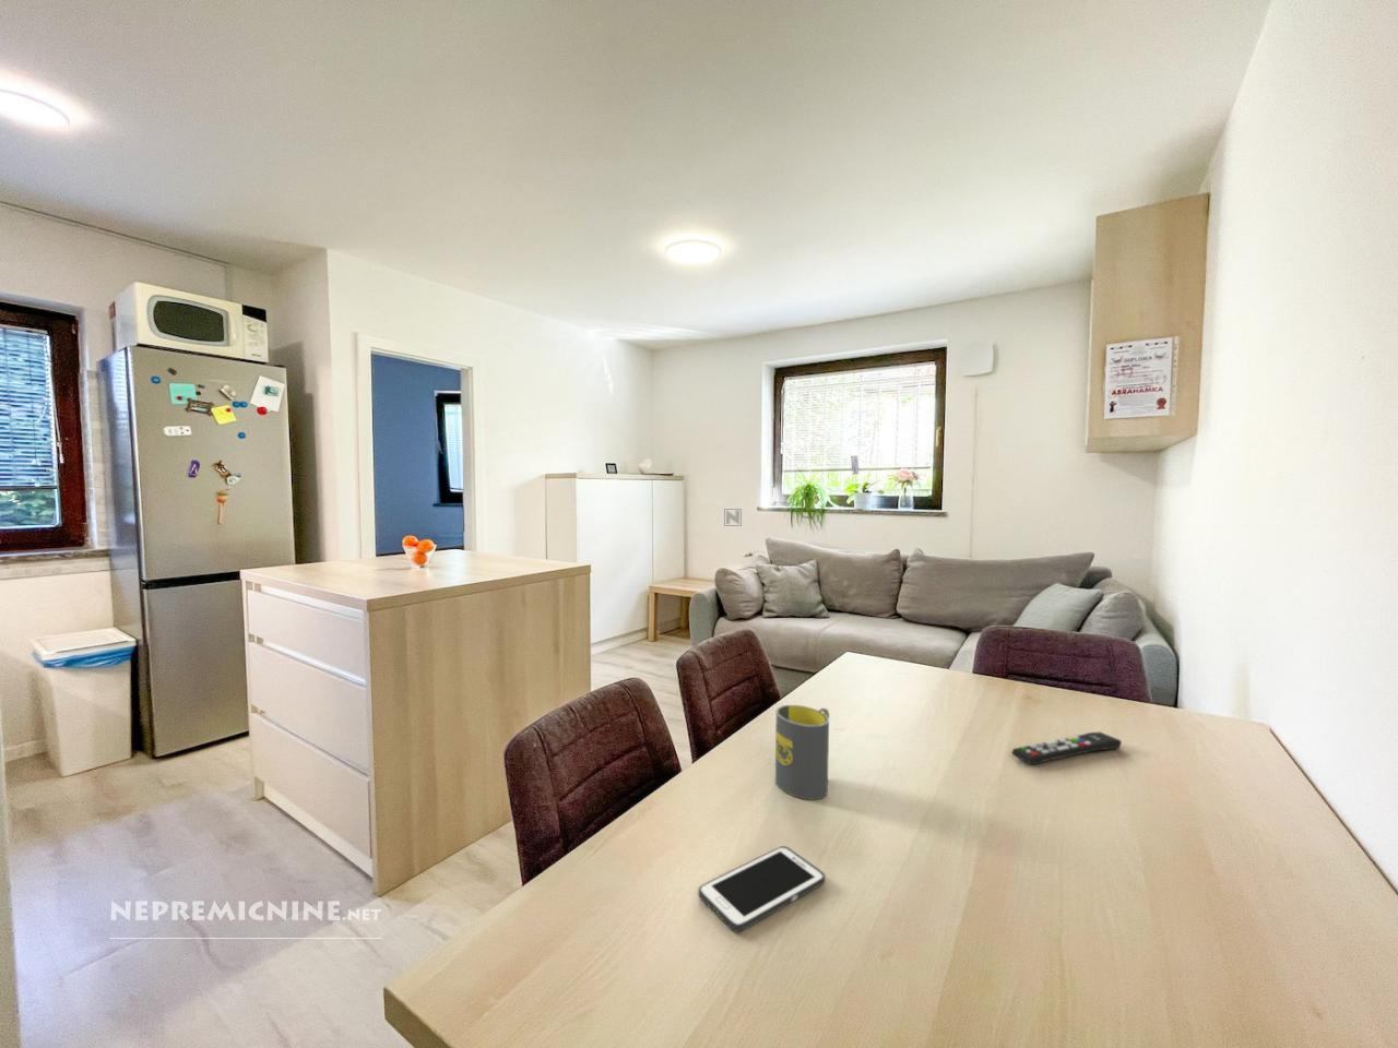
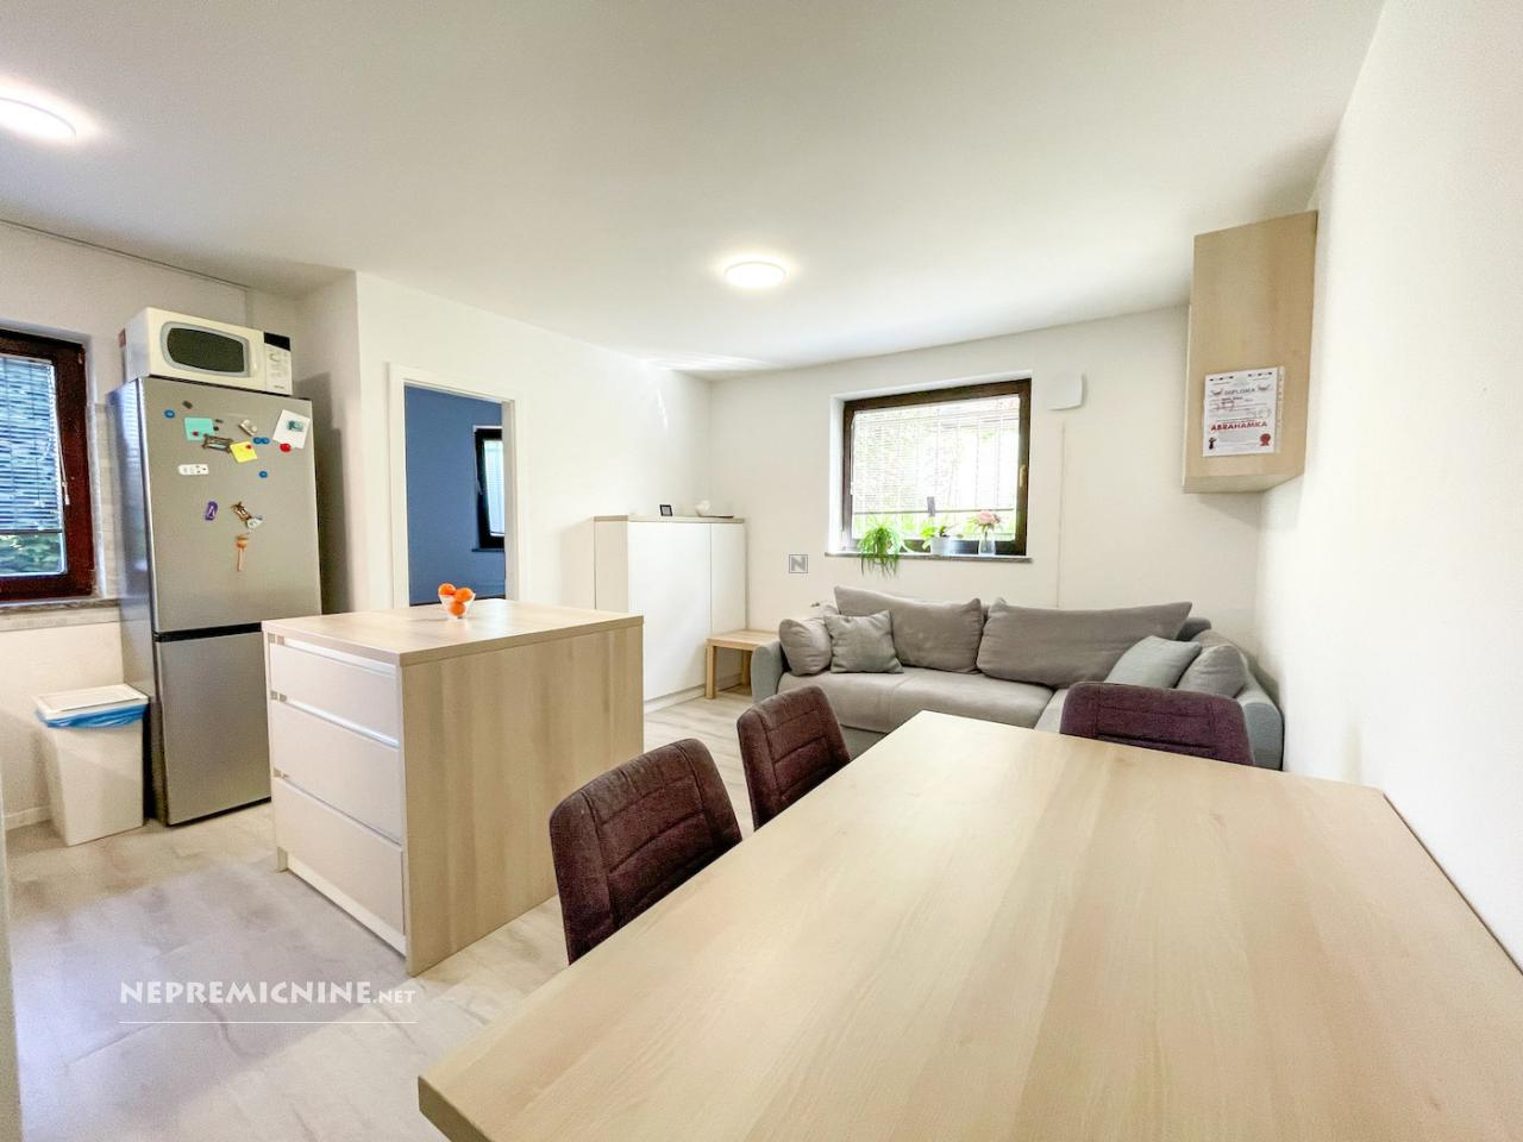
- remote control (1067, 746)
- cell phone (763, 884)
- mug (805, 747)
